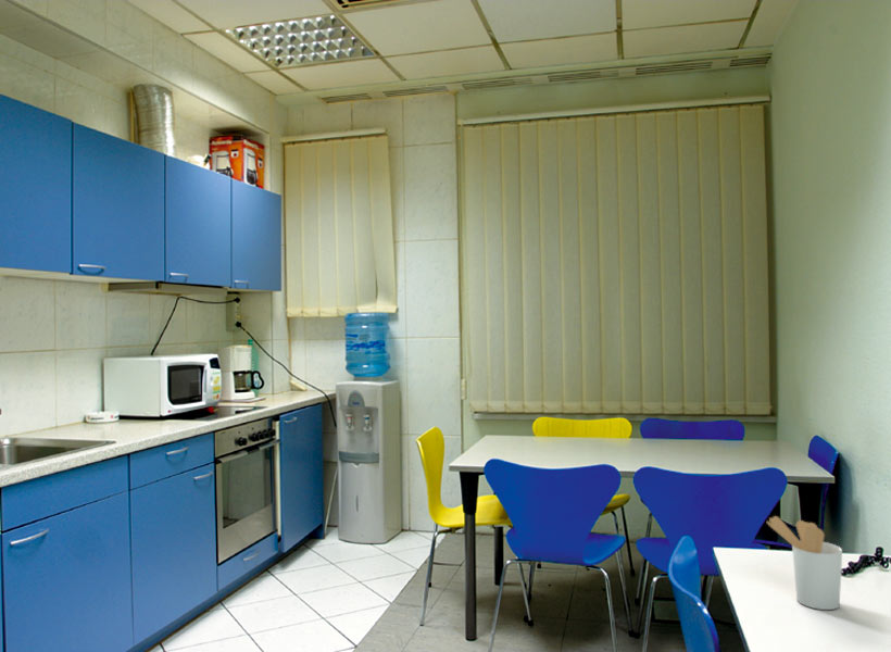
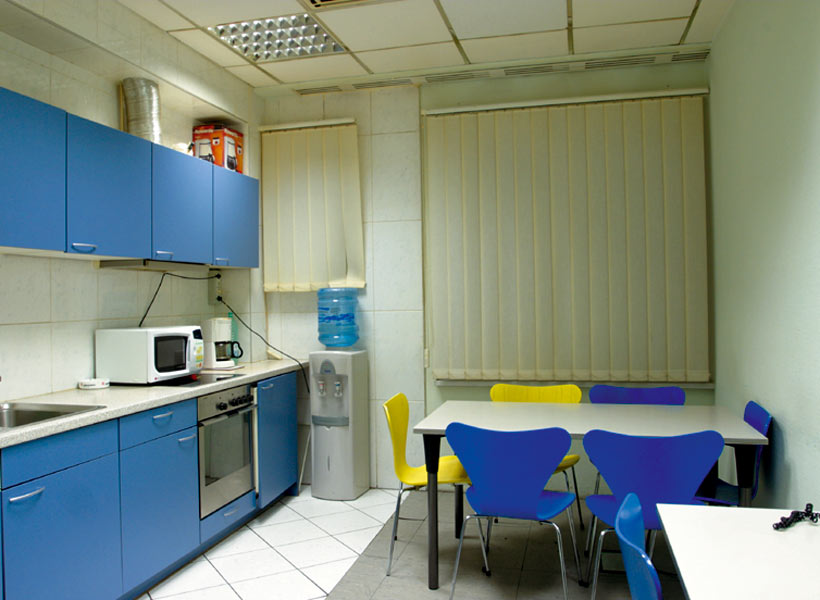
- utensil holder (803, 559)
